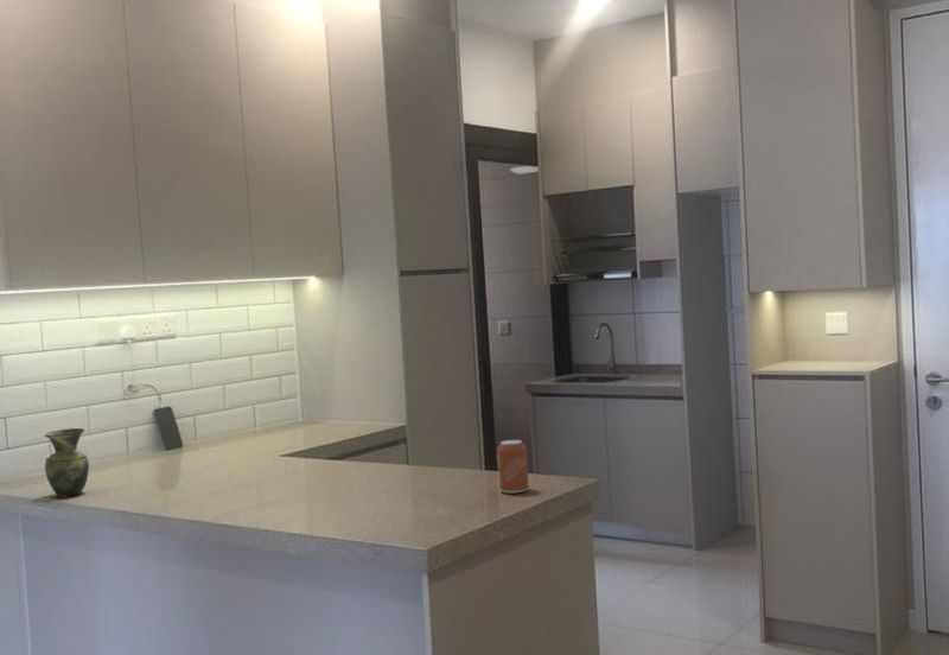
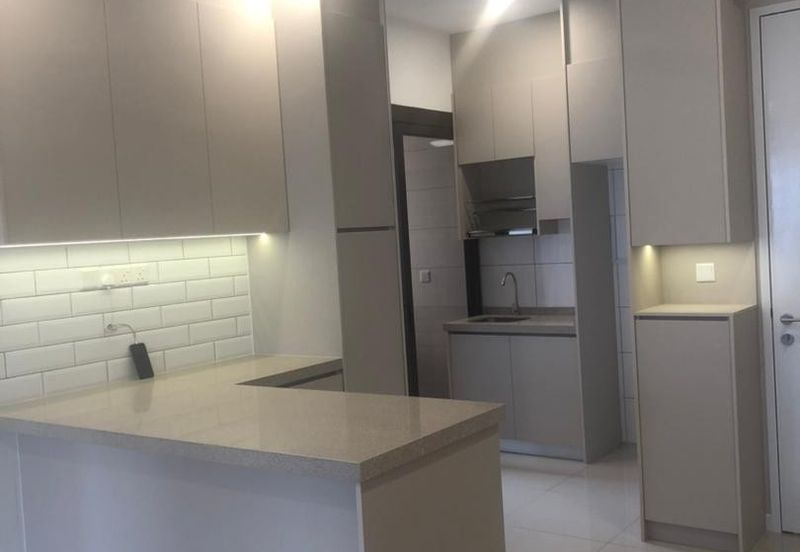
- can (512, 465)
- vase (66, 462)
